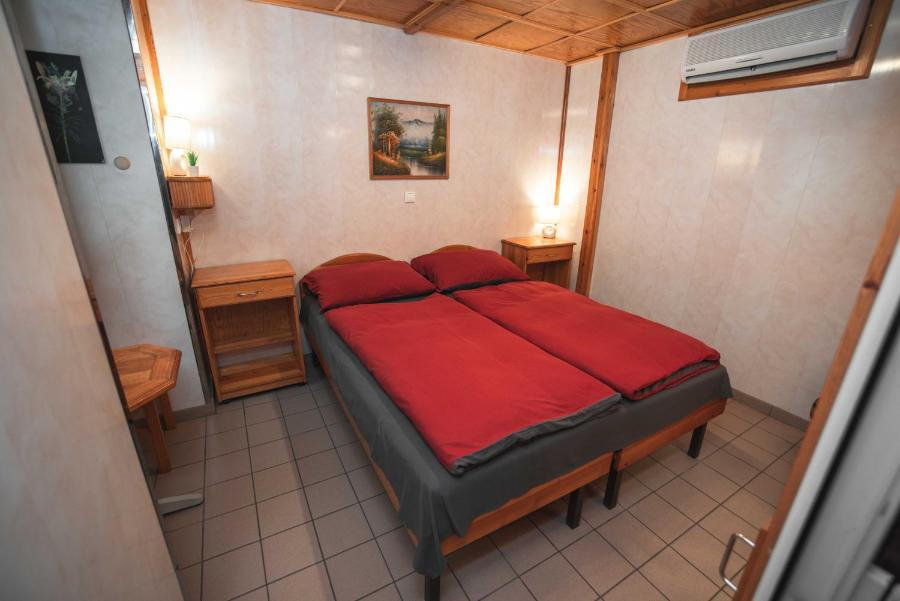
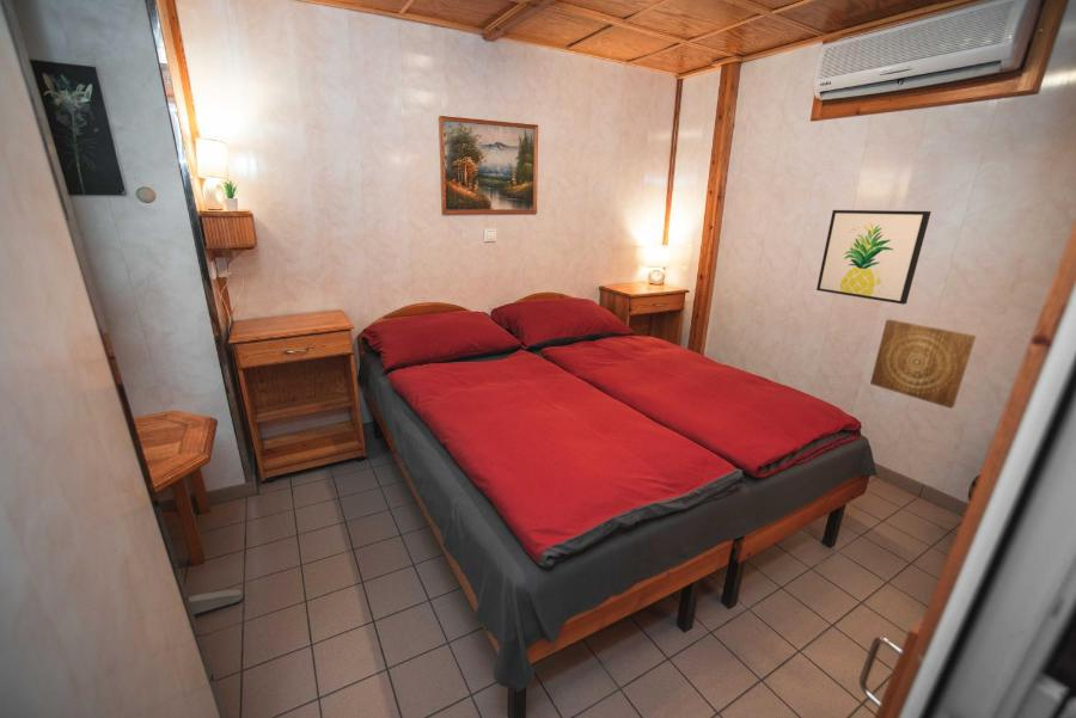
+ wall art (867, 254)
+ wall art (918, 361)
